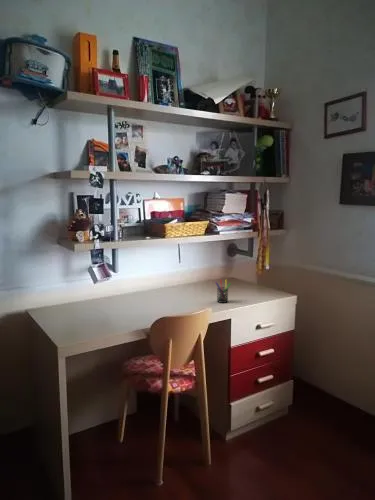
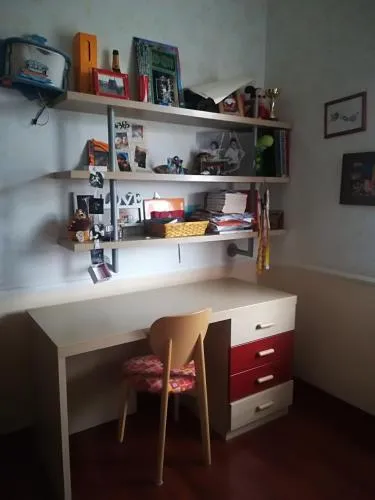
- pen holder (223, 290)
